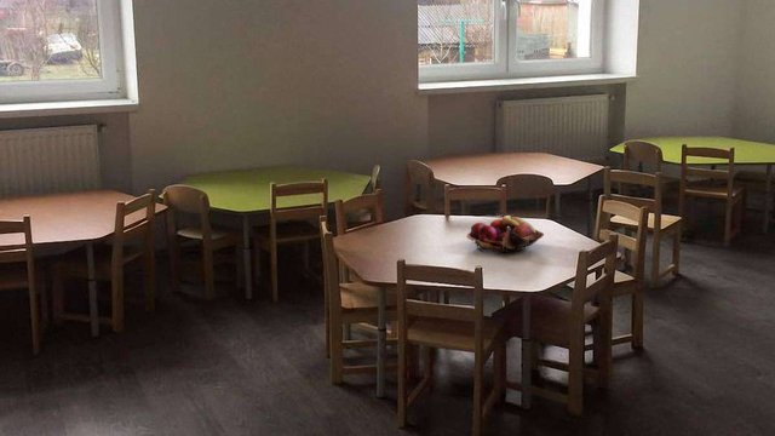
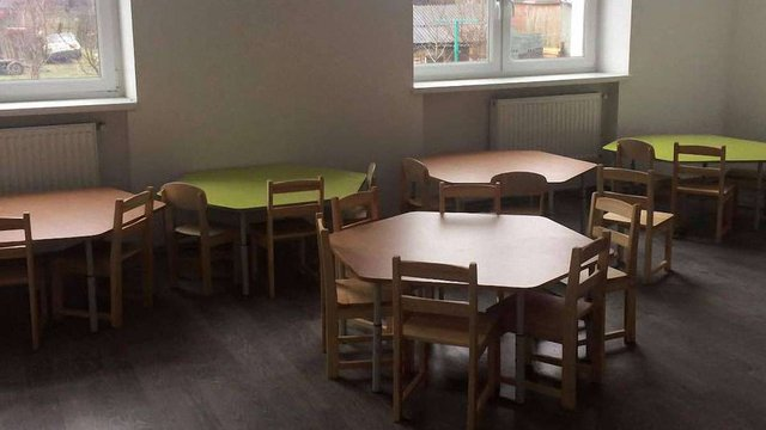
- fruit basket (505, 233)
